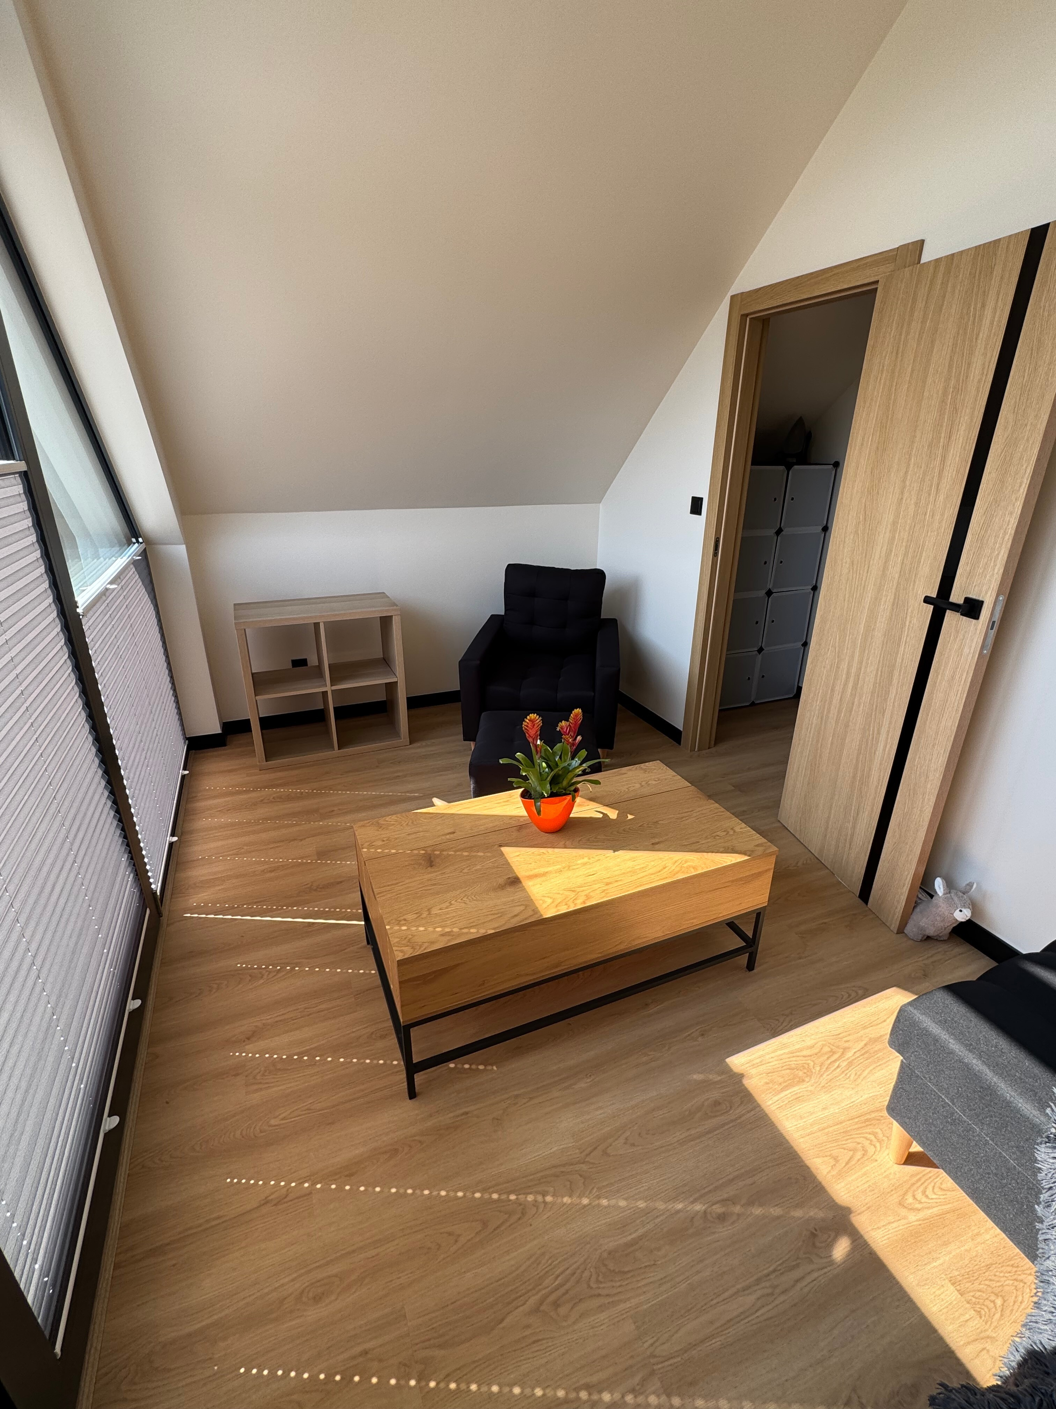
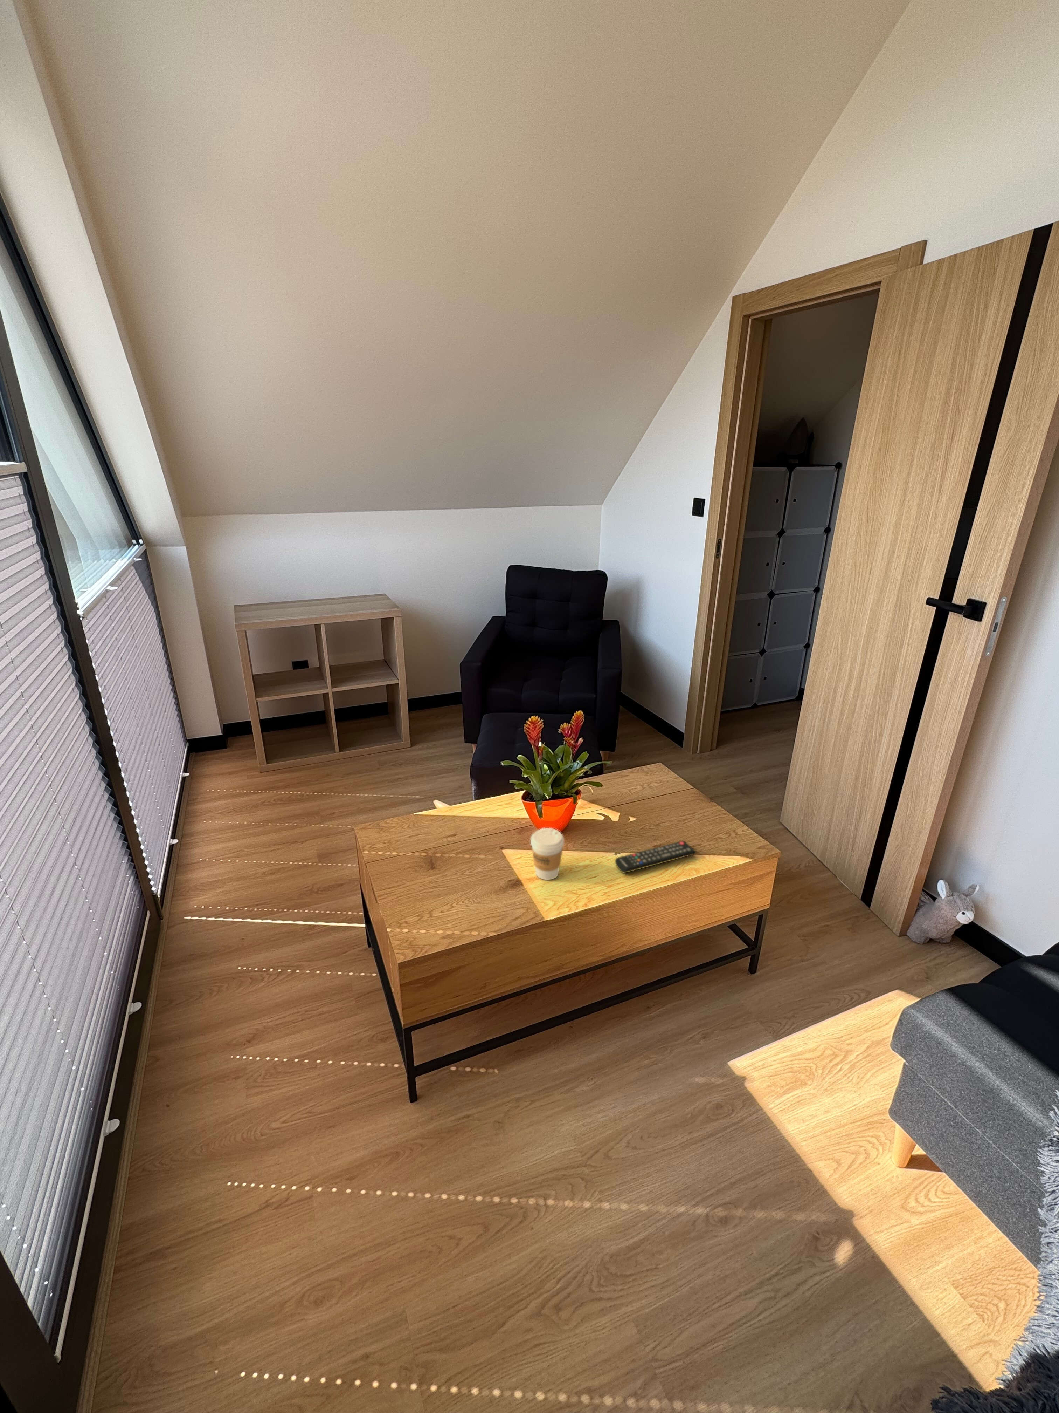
+ coffee cup (547, 854)
+ remote control (656, 857)
